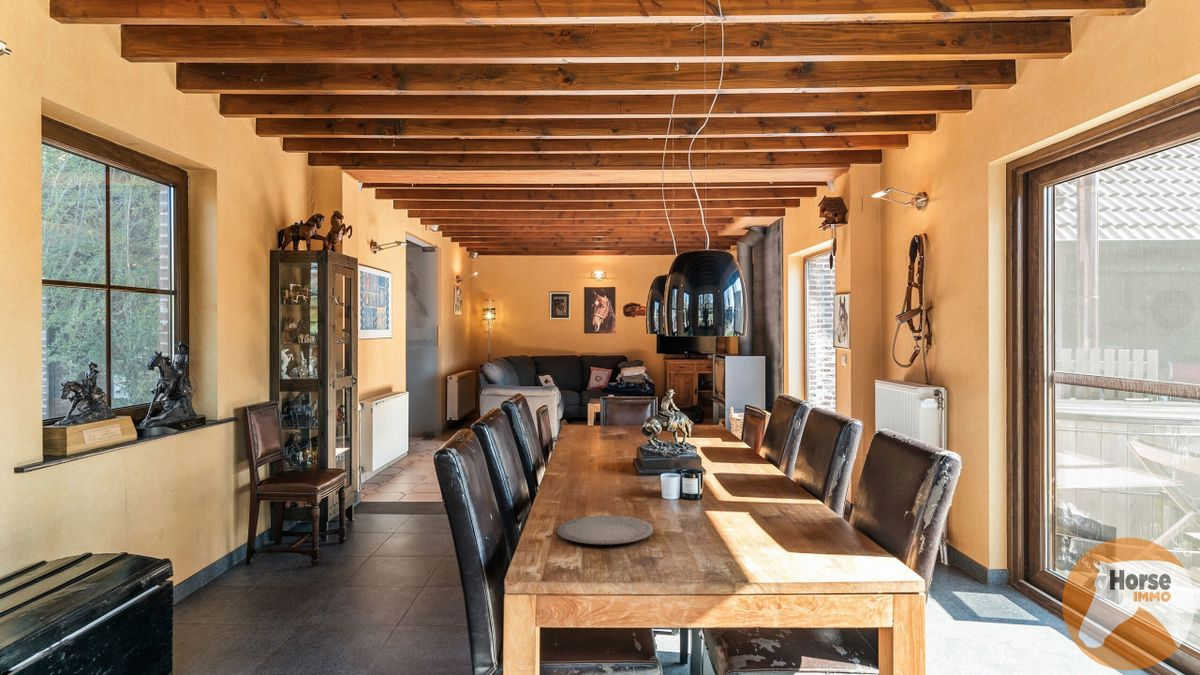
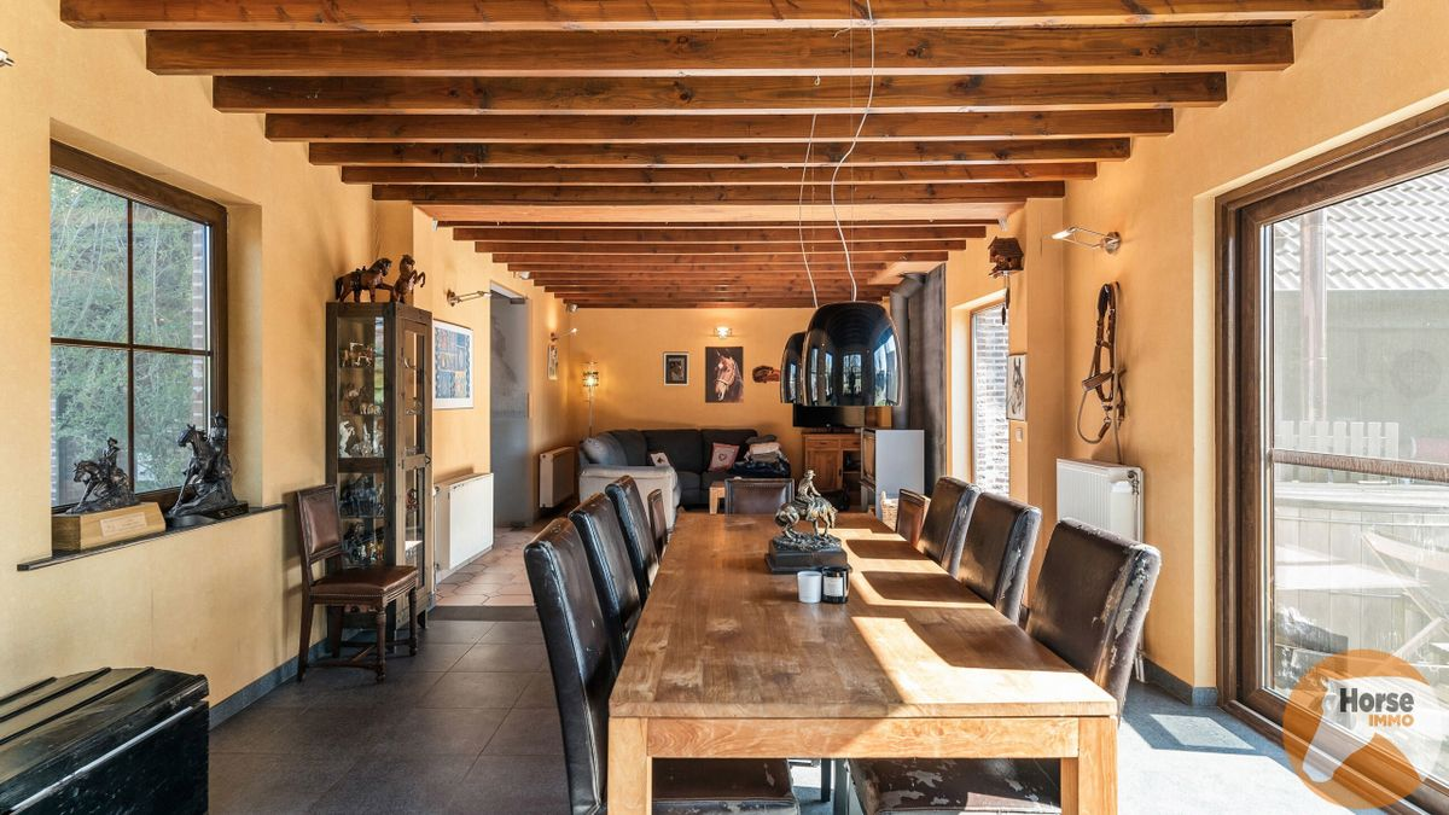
- plate (605, 530)
